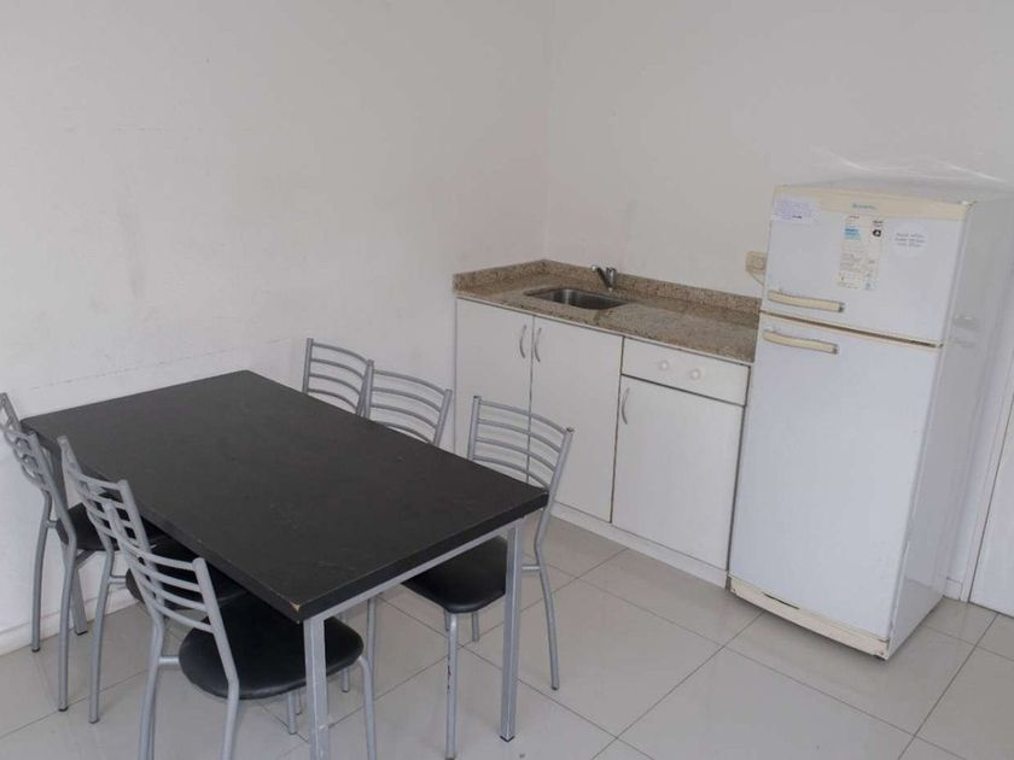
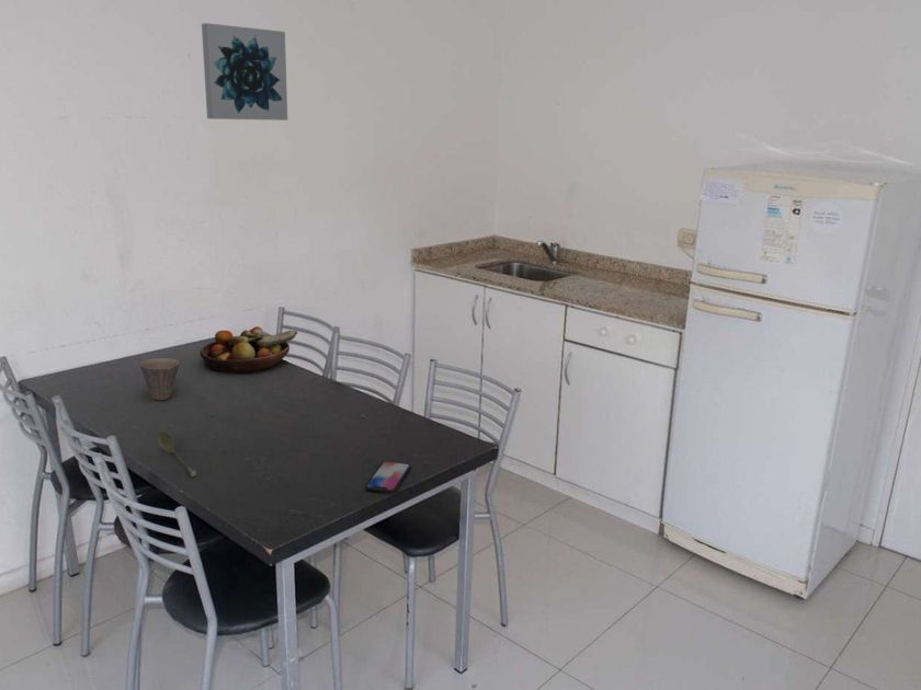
+ wall art (247, 73)
+ fruit bowl (246, 344)
+ cup (161, 379)
+ soupspoon (175, 451)
+ smartphone (388, 476)
